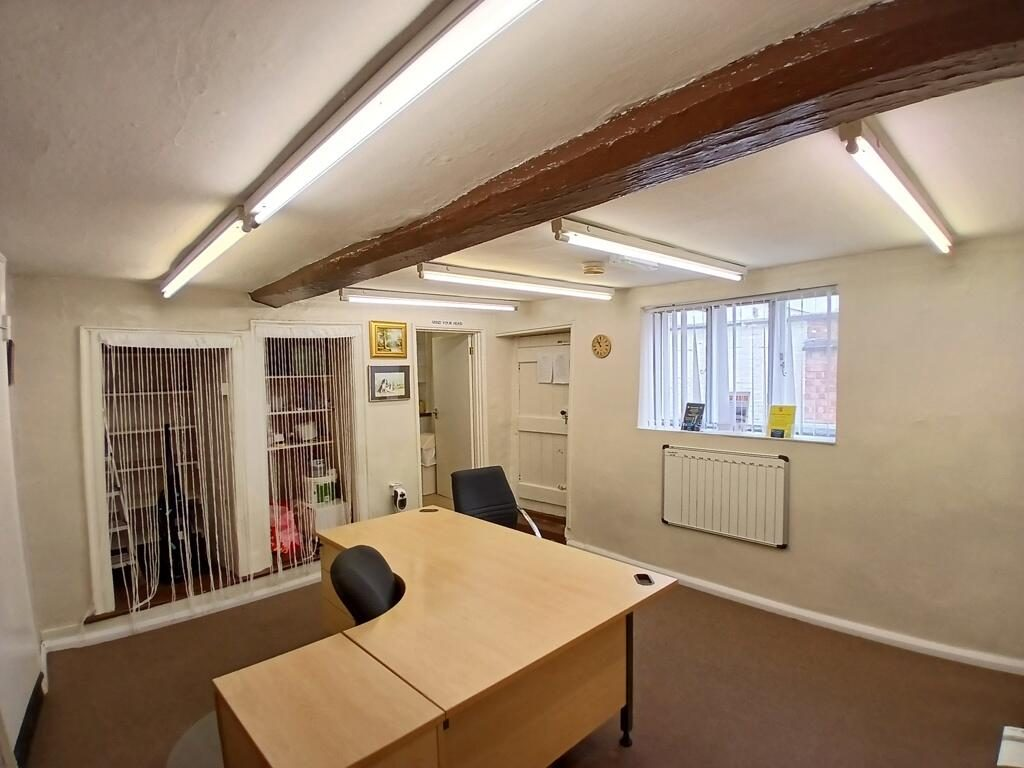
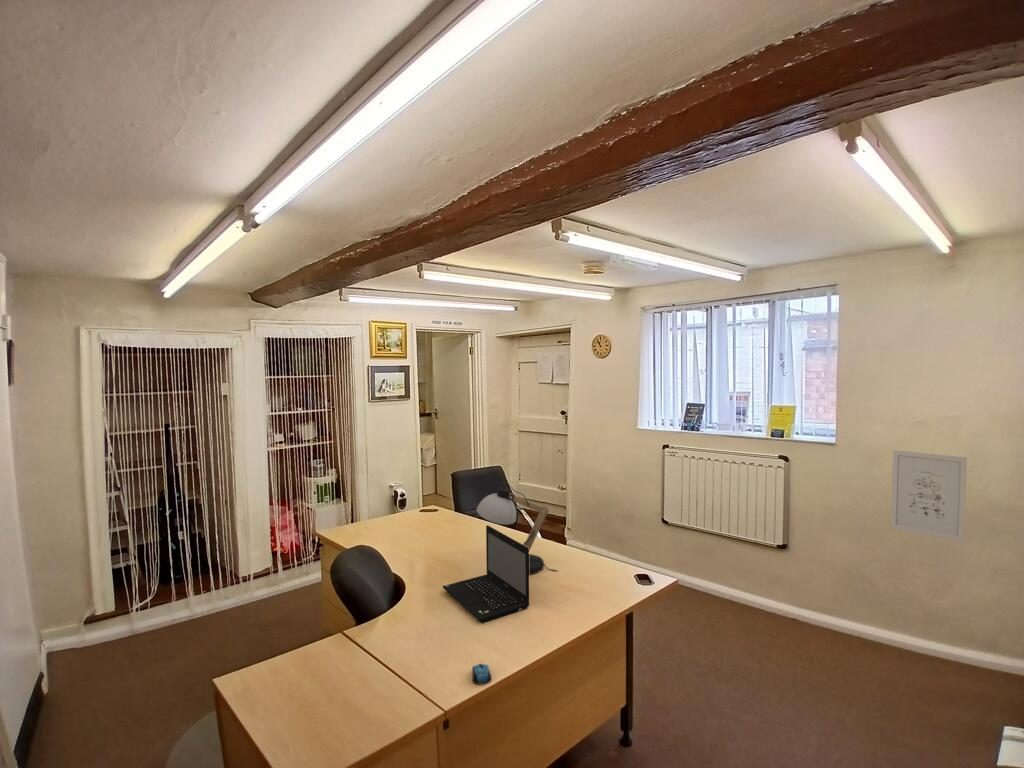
+ laptop (487, 570)
+ desk lamp (513, 522)
+ computer mouse (480, 670)
+ wall art (927, 494)
